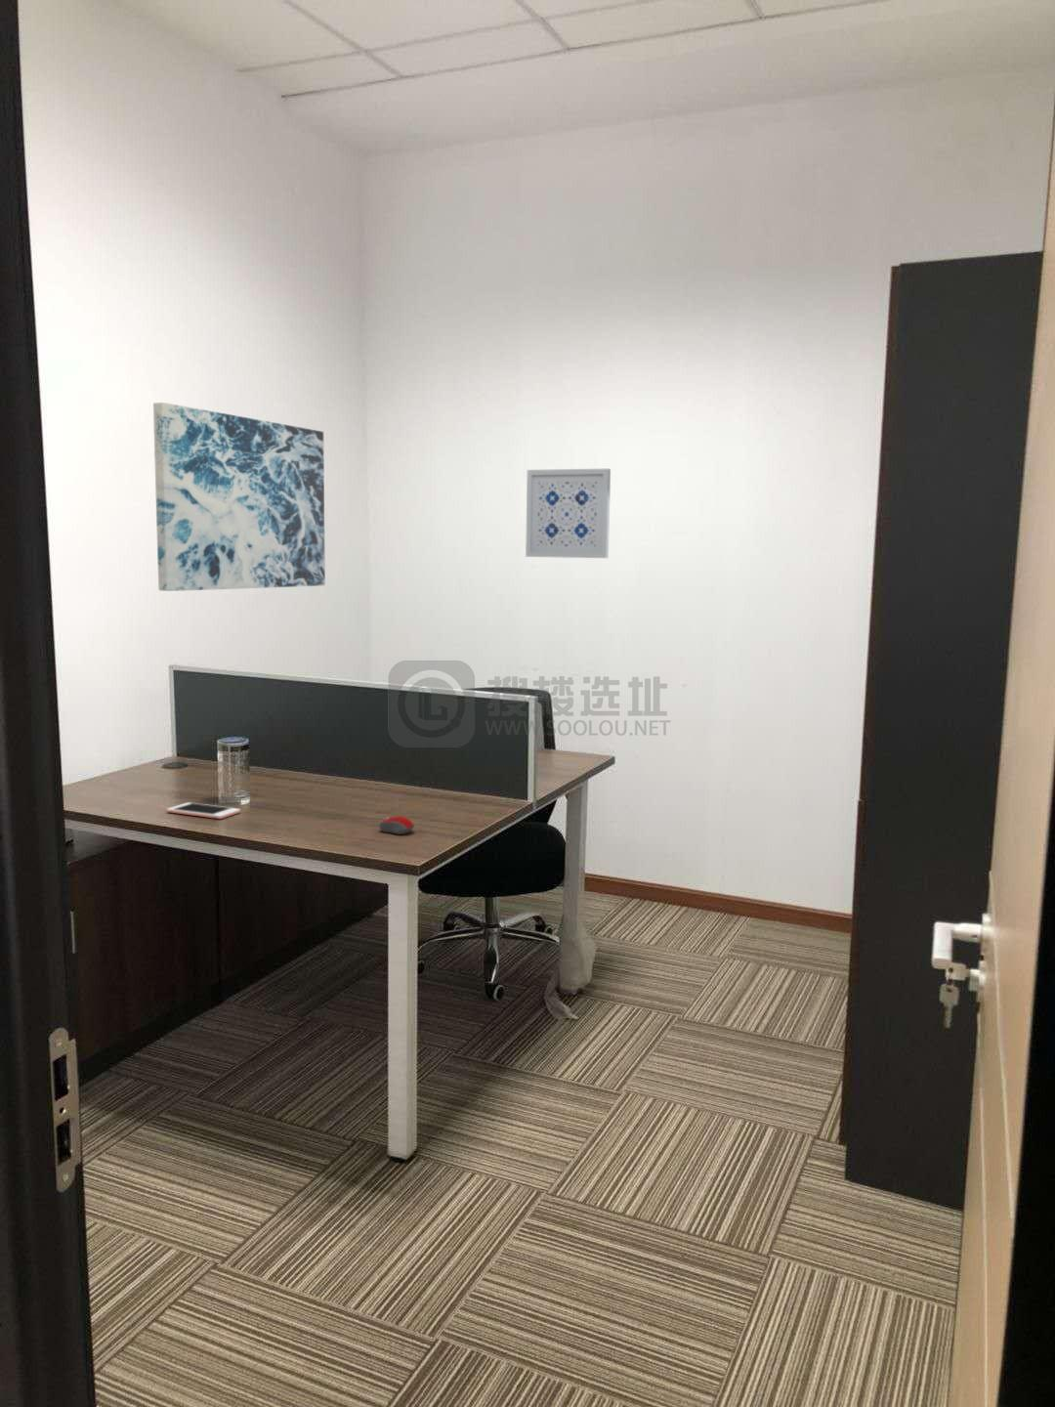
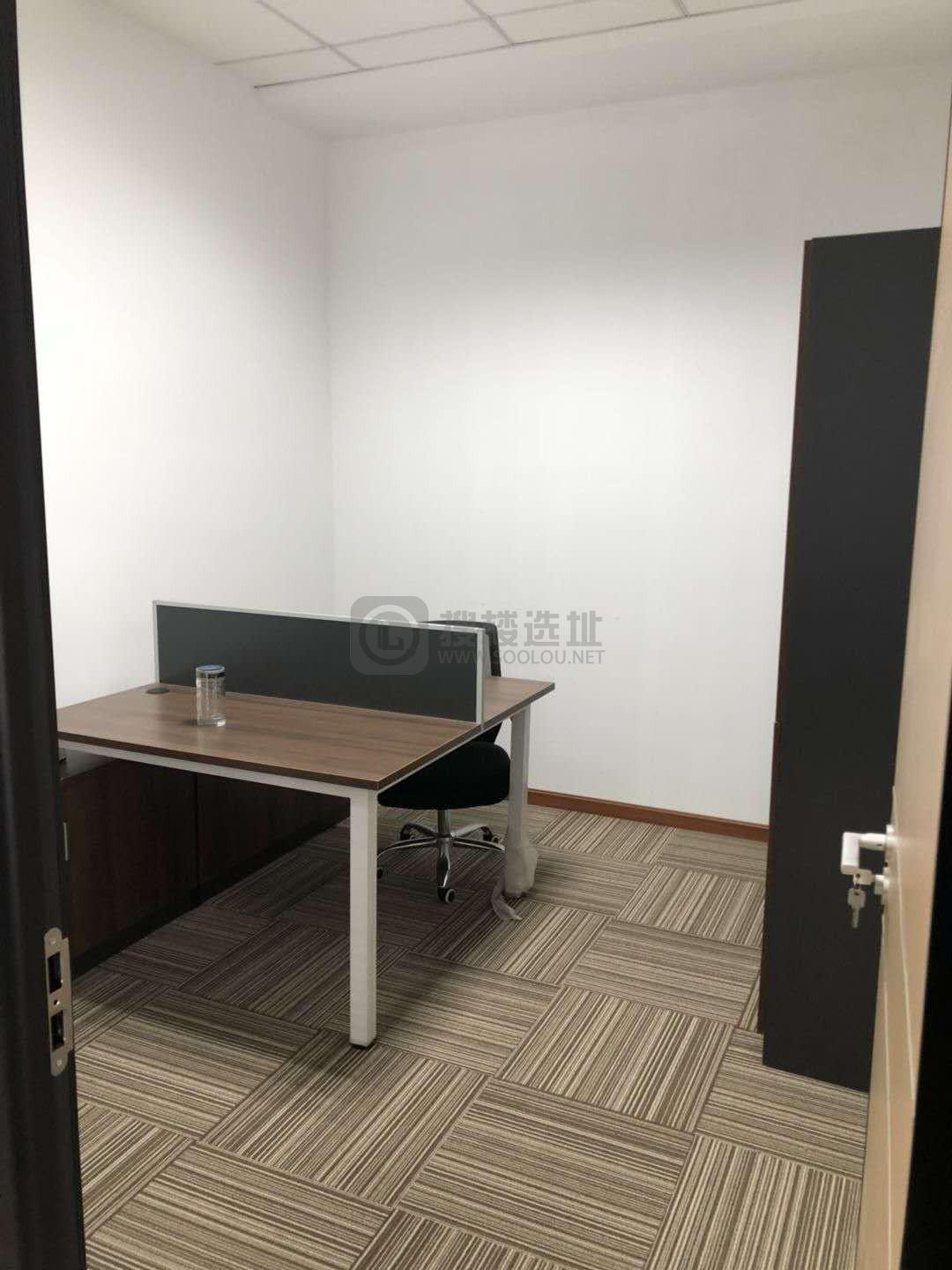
- cell phone (203, 810)
- computer mouse (397, 823)
- wall art (566, 513)
- wall art (247, 503)
